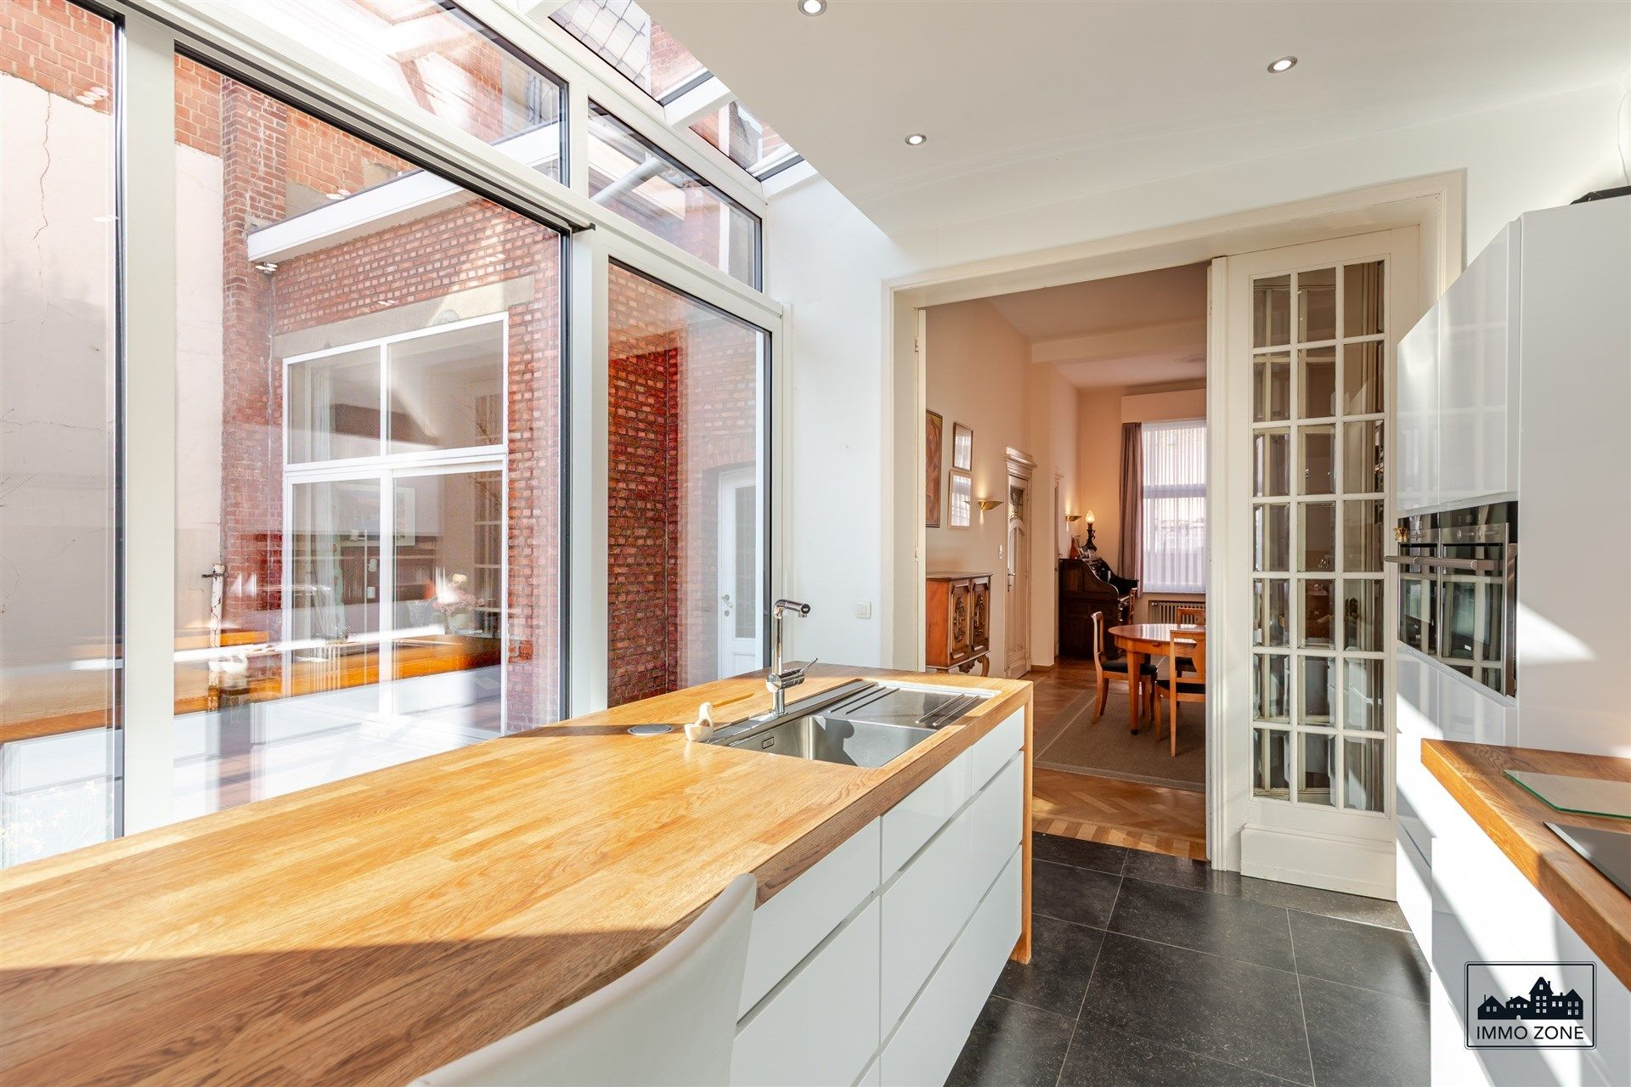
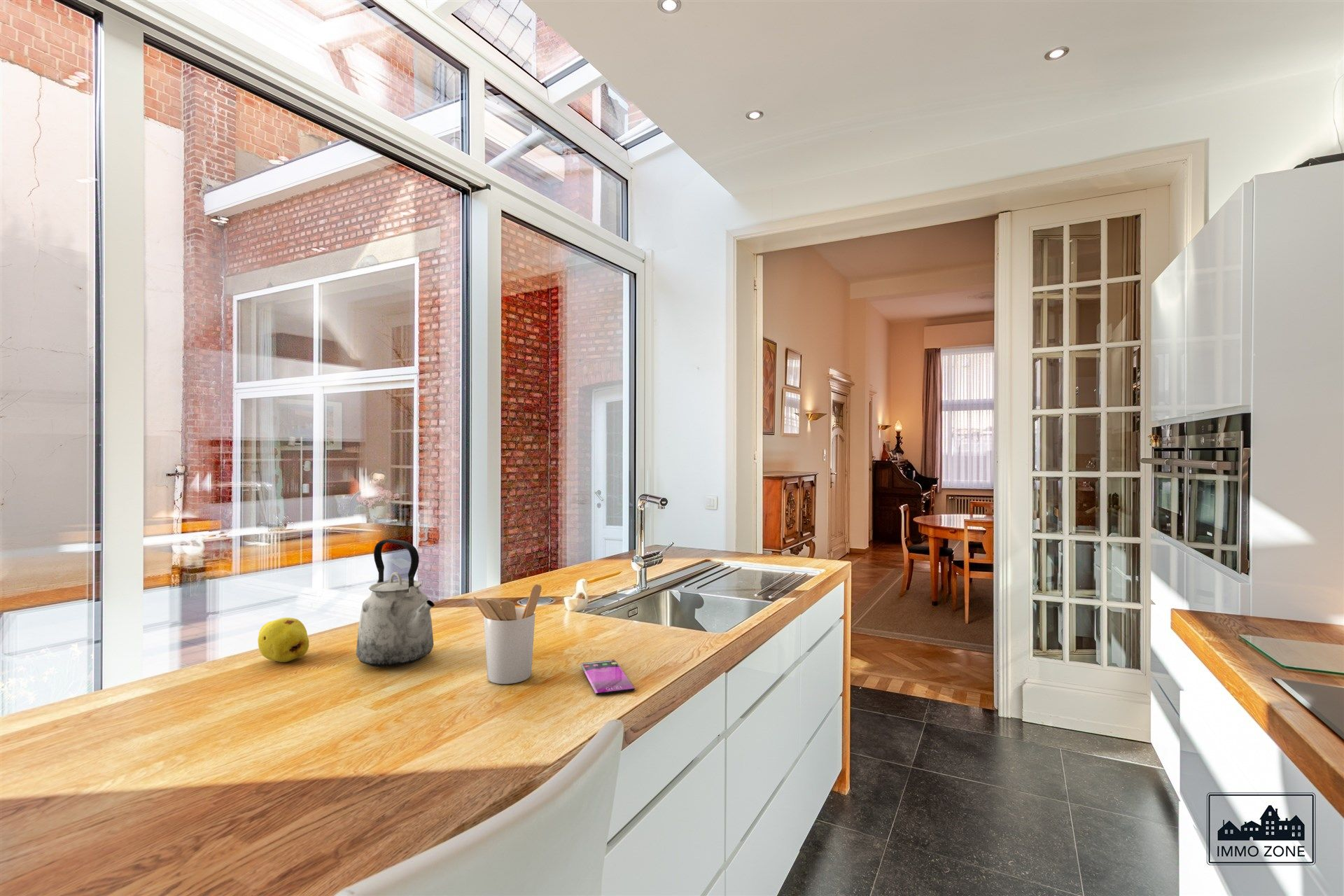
+ fruit (282, 638)
+ kettle (403, 601)
+ utensil holder (505, 634)
+ smartphone (606, 676)
